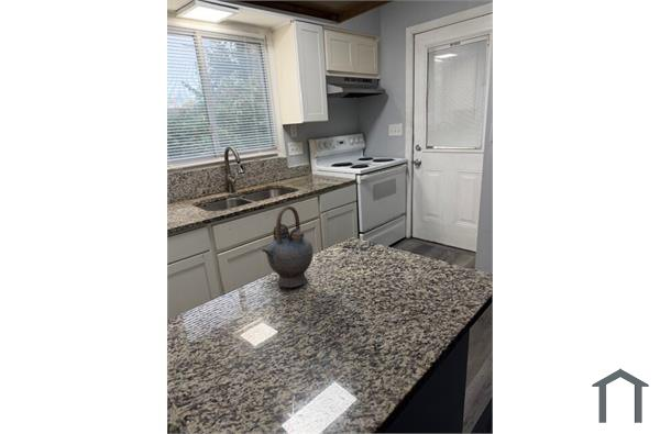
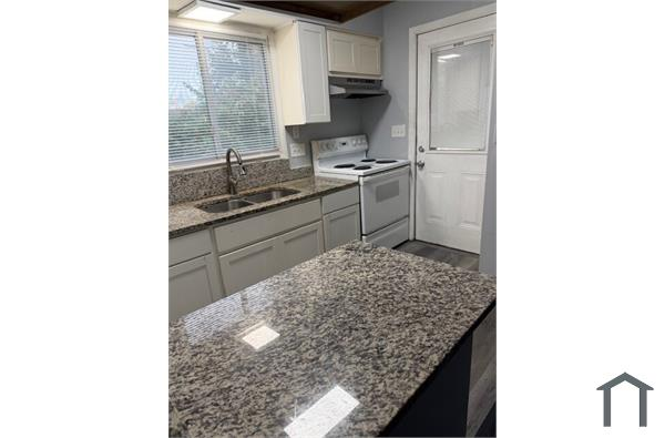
- teapot (285, 246)
